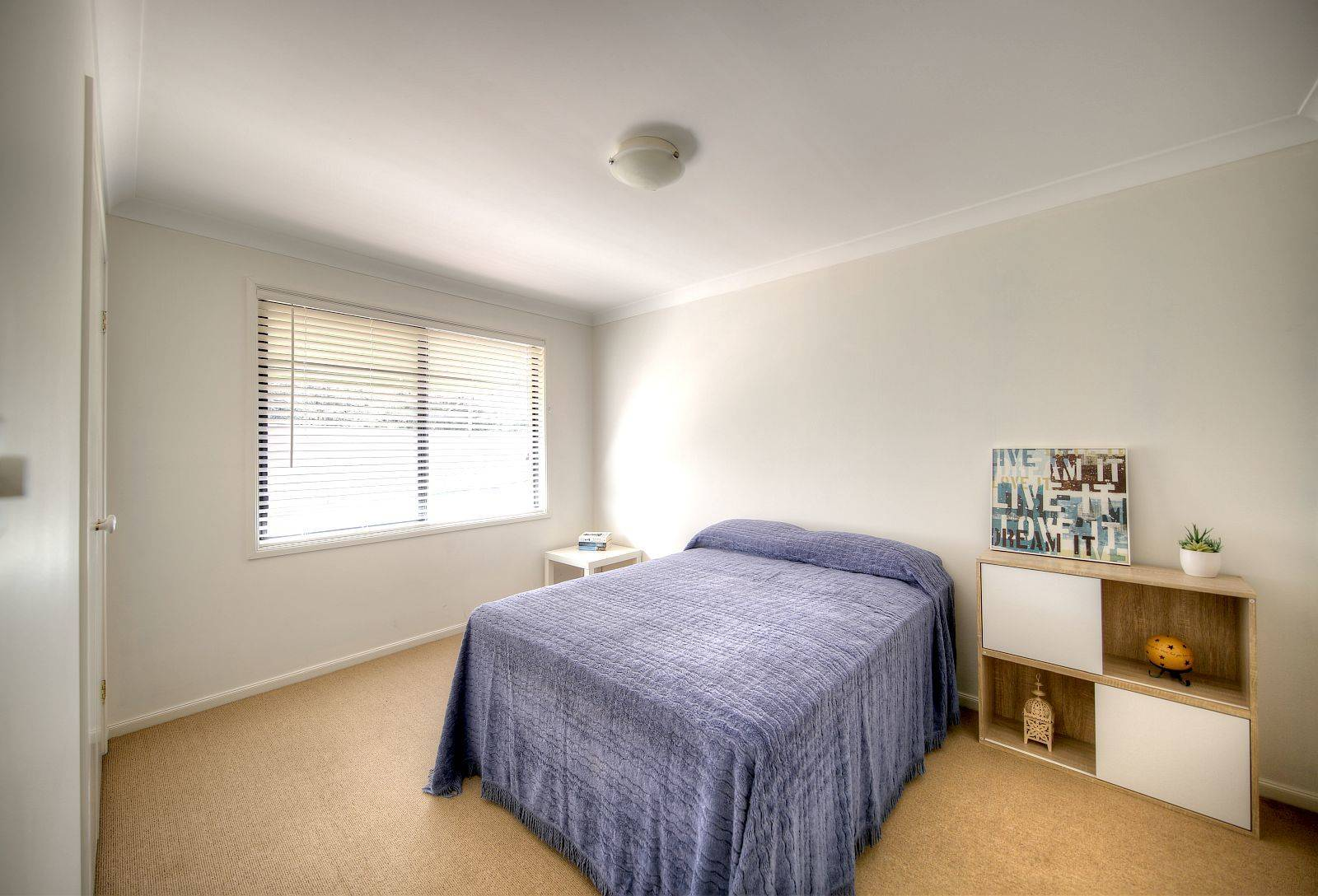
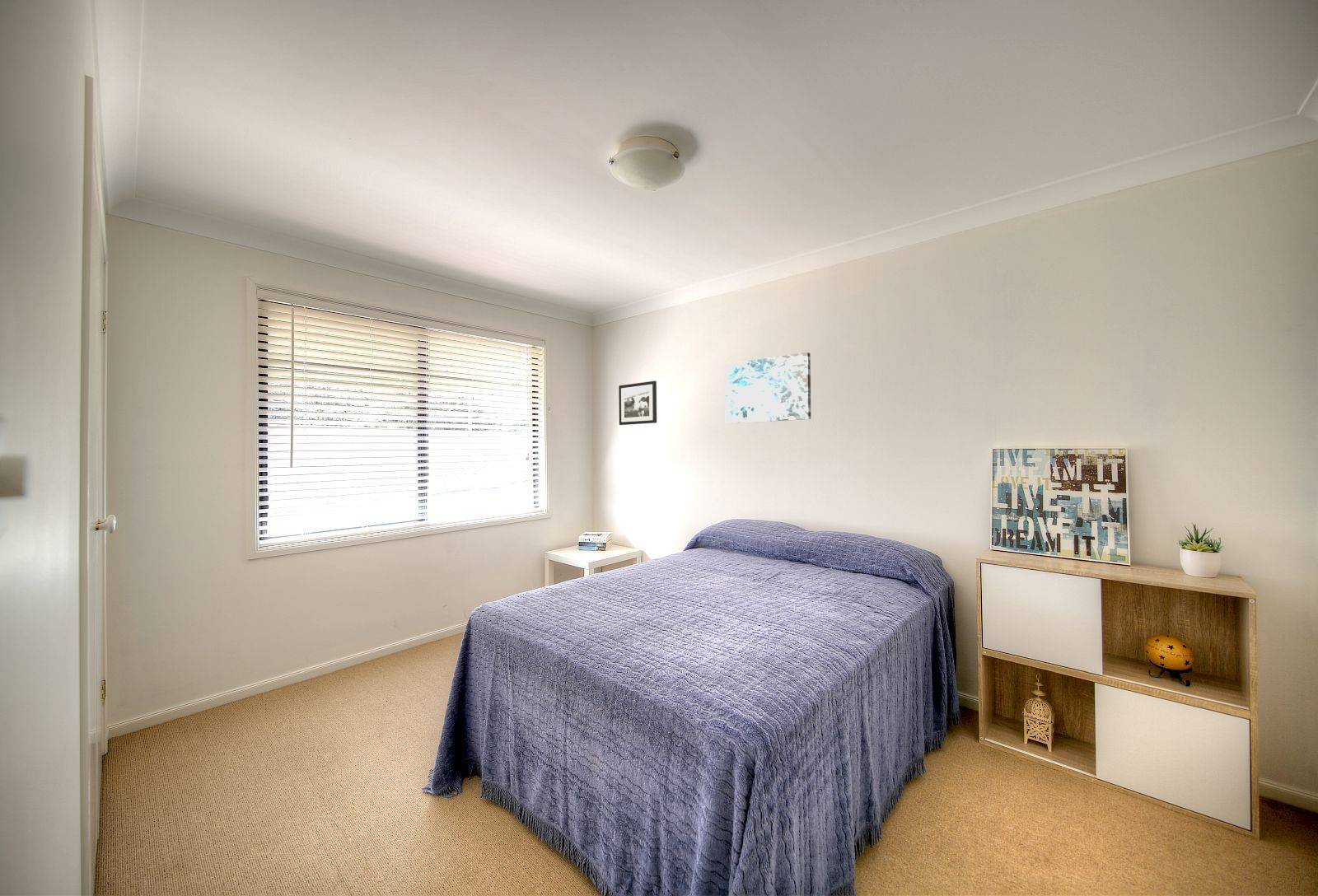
+ wall art (765, 390)
+ picture frame (637, 404)
